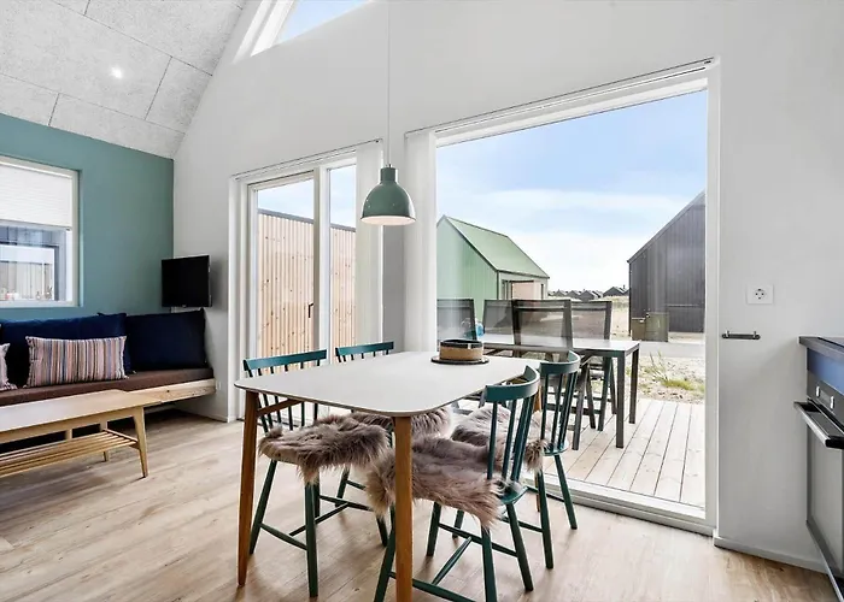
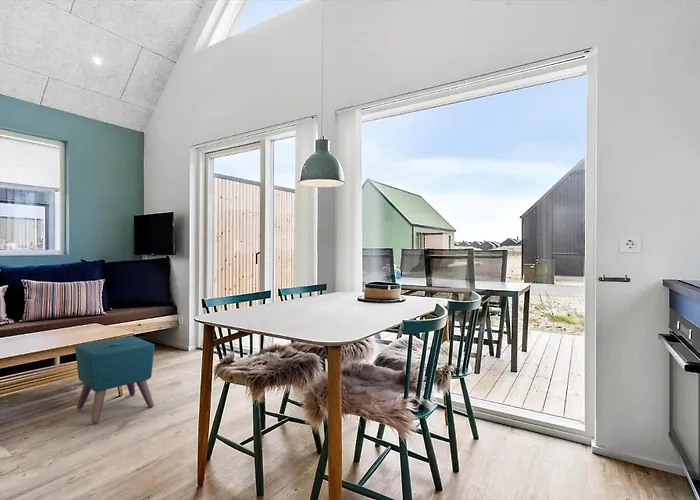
+ ottoman (115, 375)
